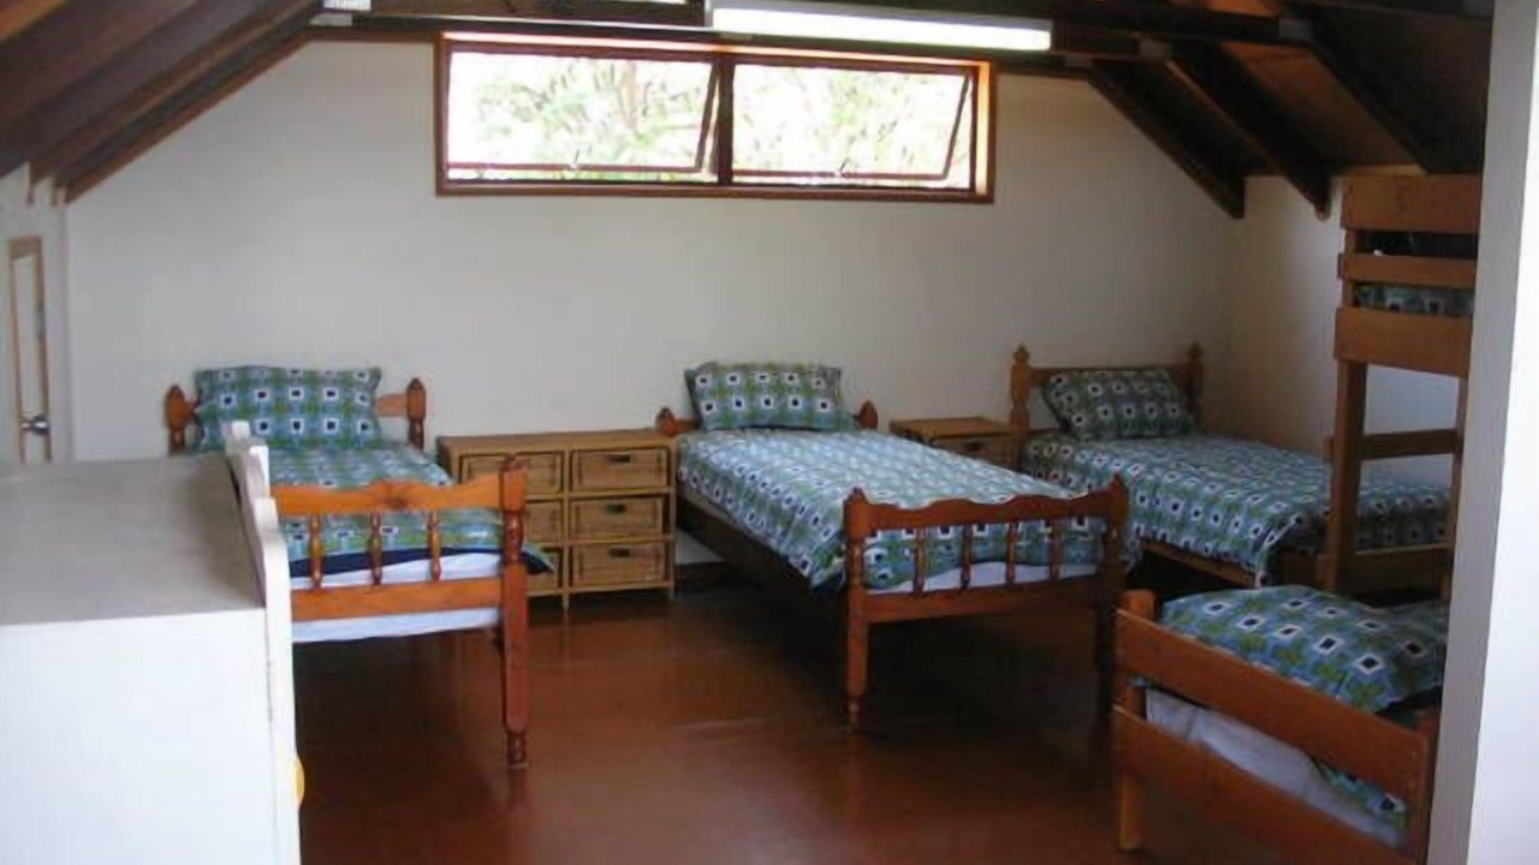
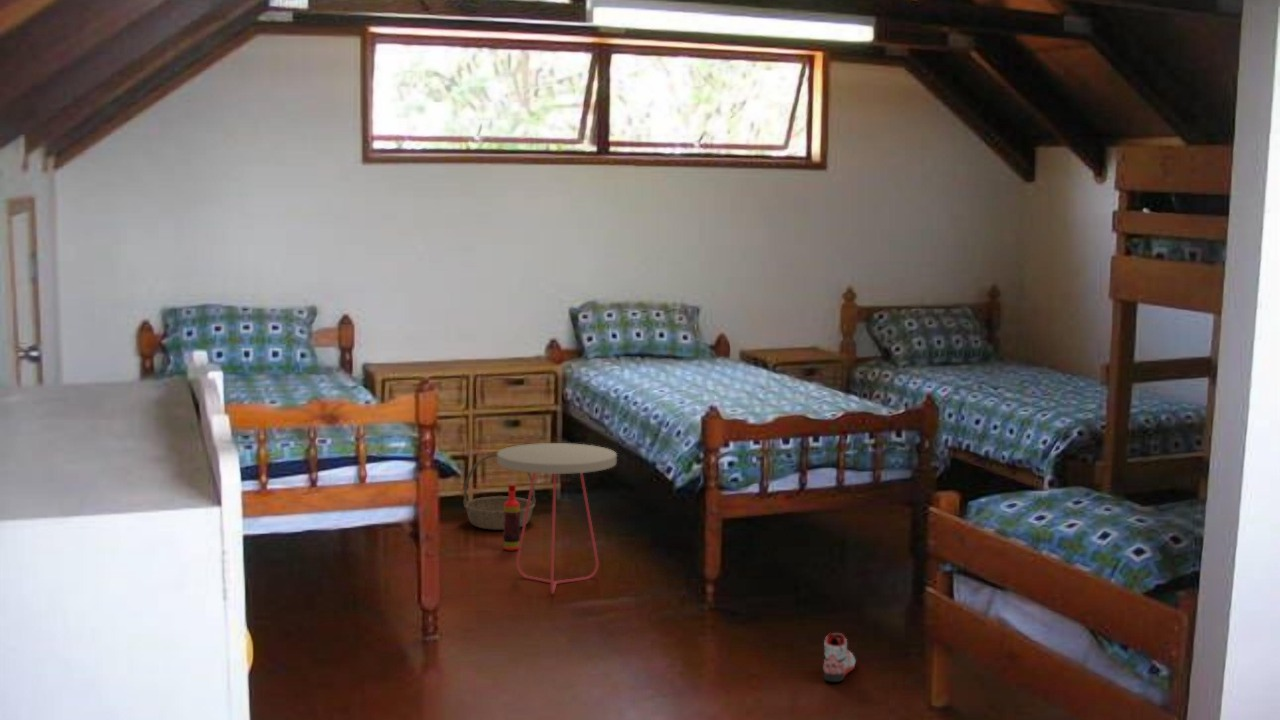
+ basket (499, 496)
+ bottle (511, 516)
+ sneaker (840, 650)
+ side table (554, 519)
